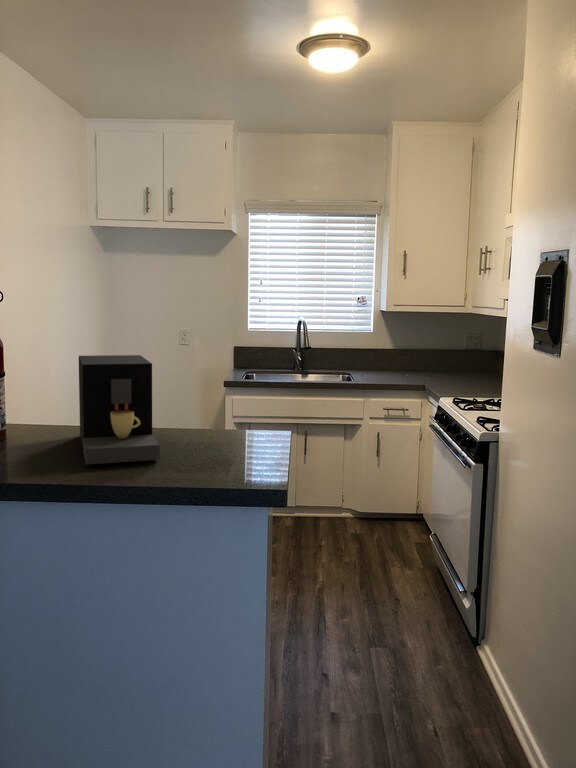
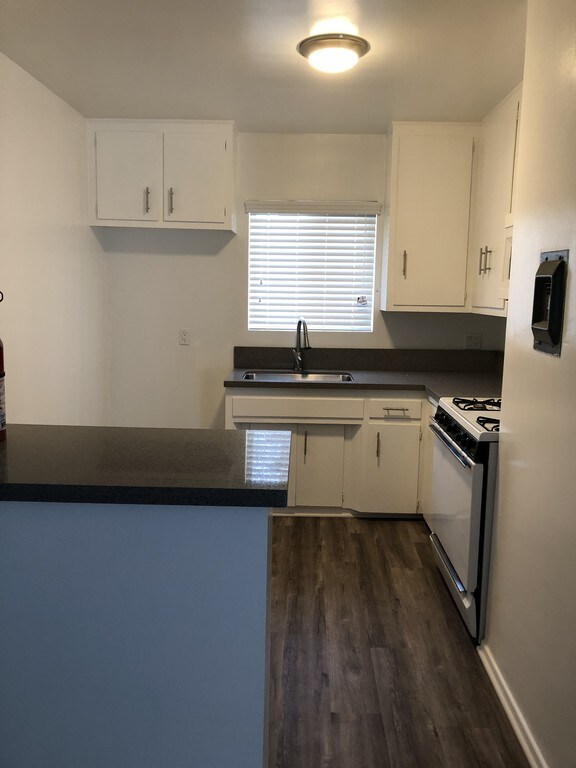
- coffee maker (116, 405)
